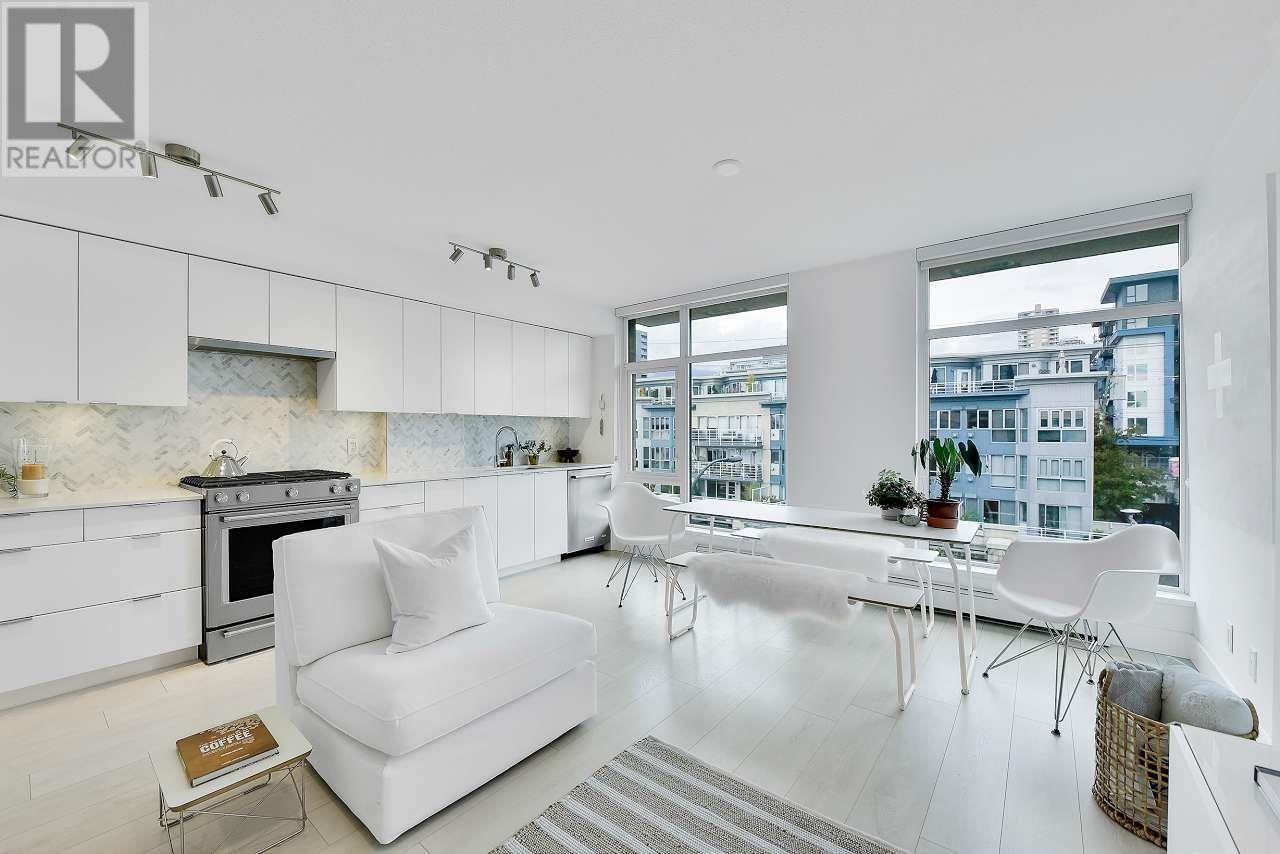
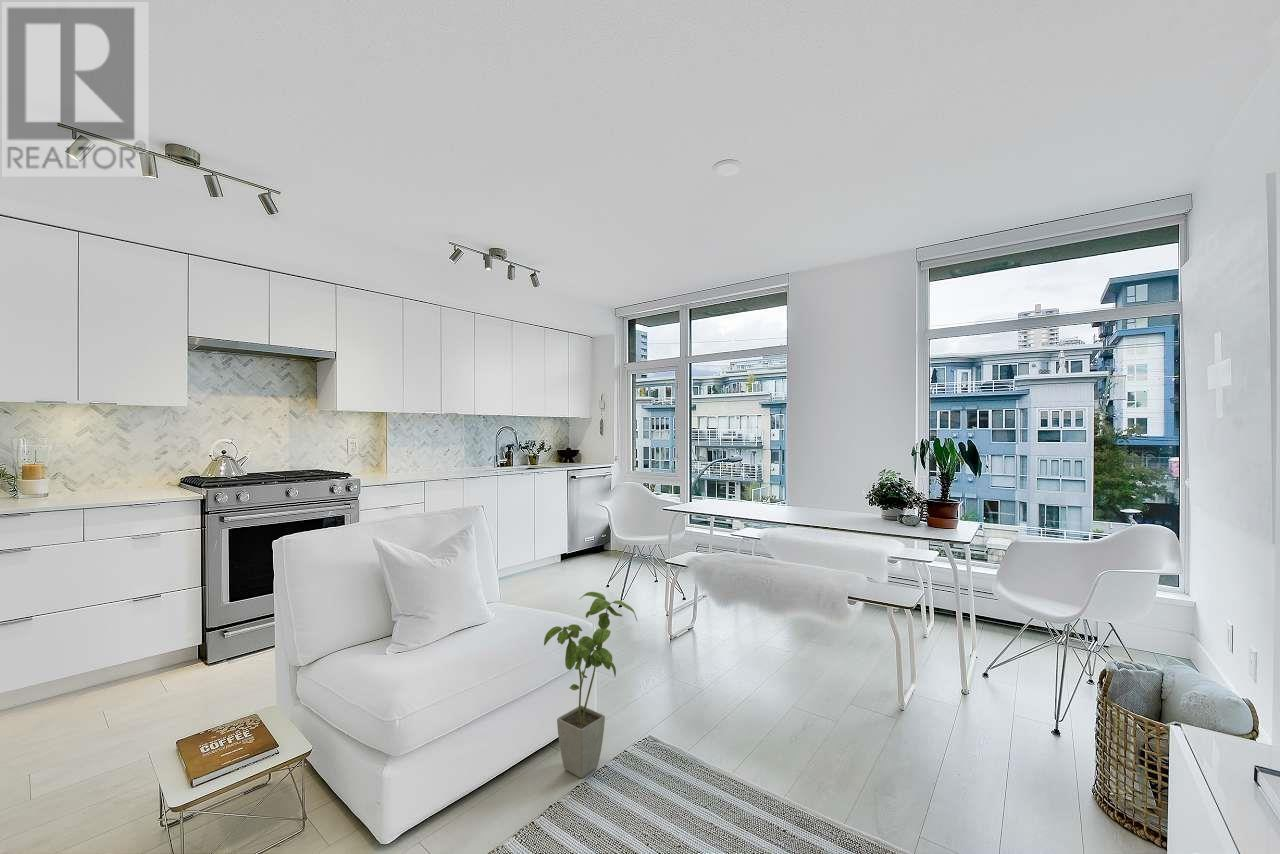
+ house plant (593, 677)
